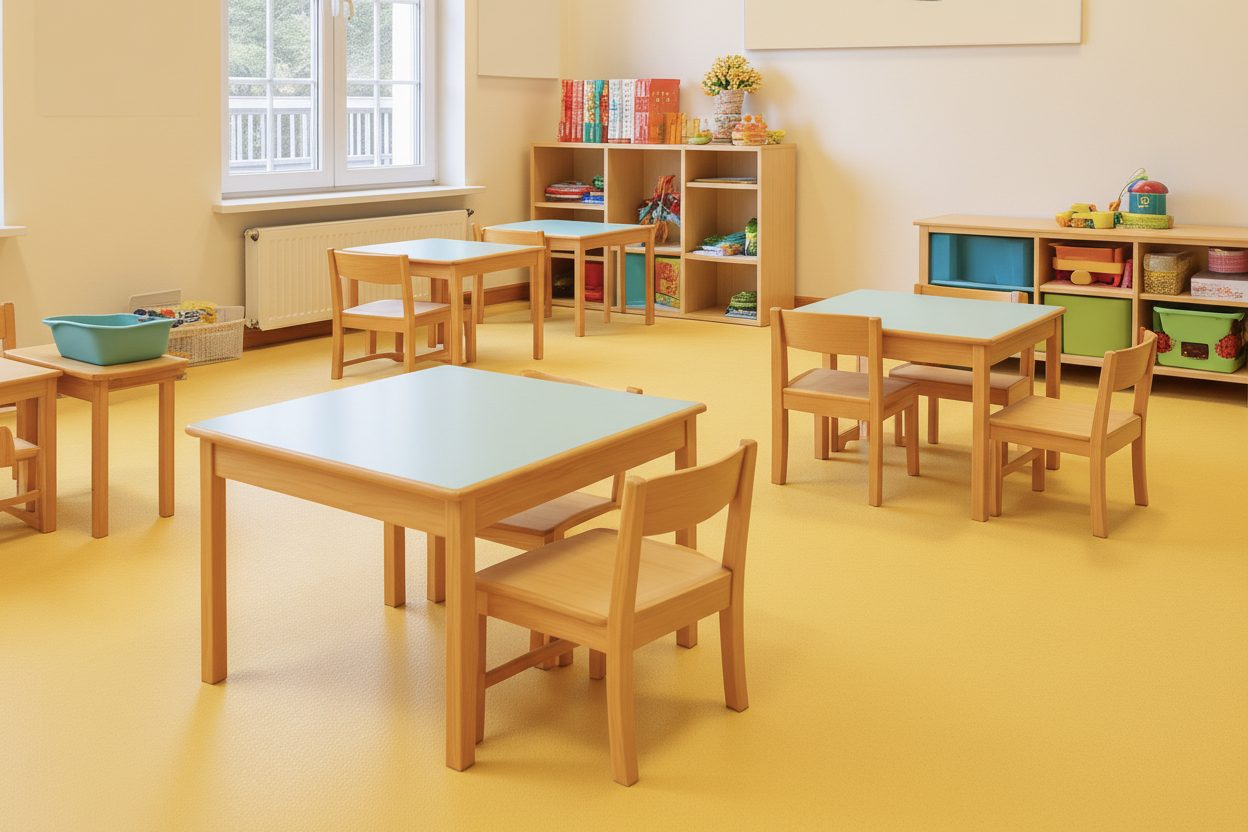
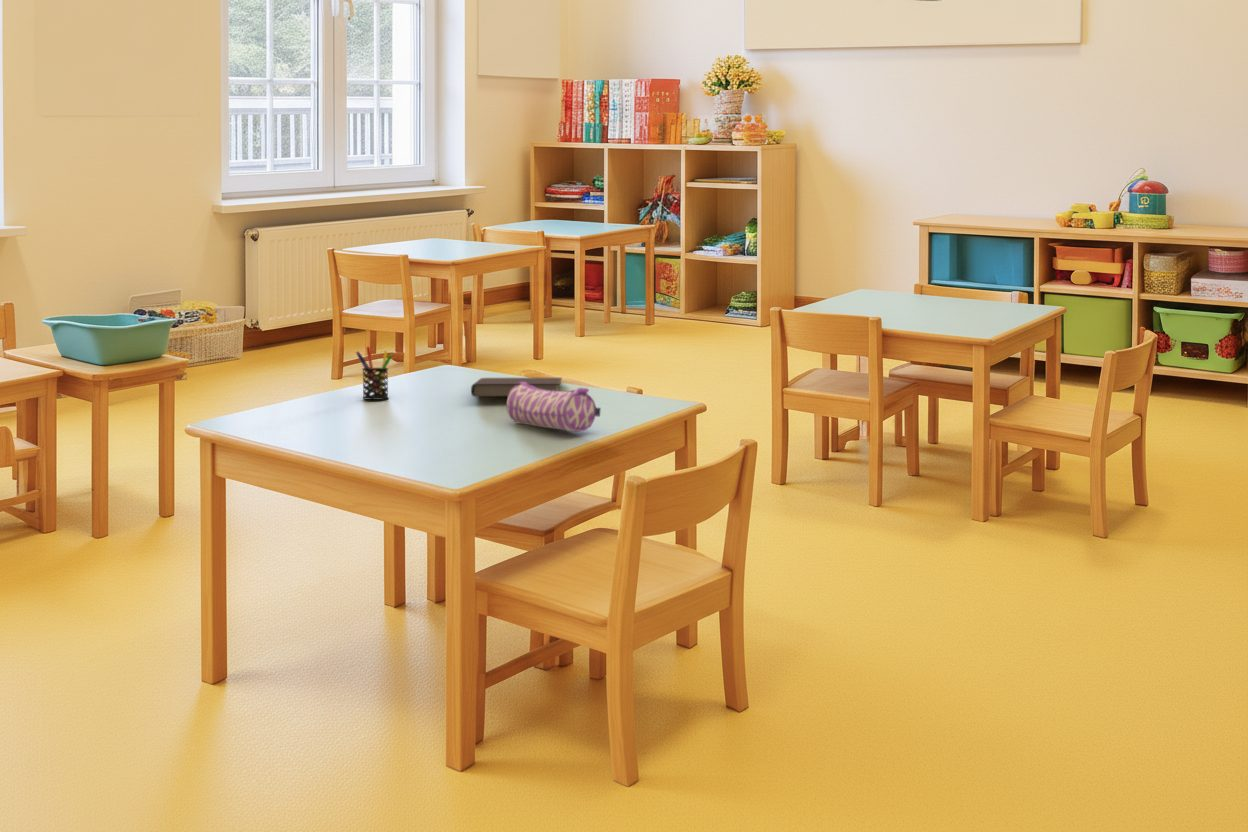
+ pen holder (377, 371)
+ notebook (517, 385)
+ pencil case (550, 406)
